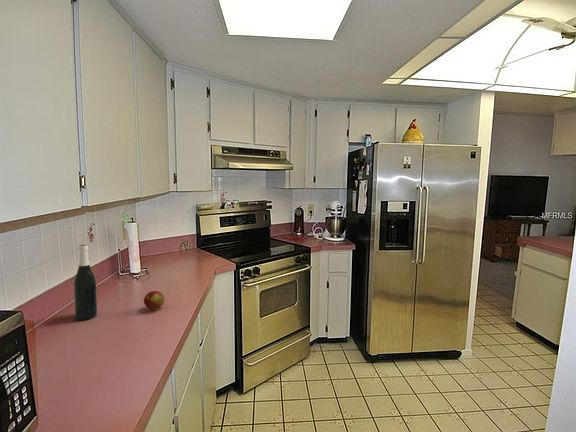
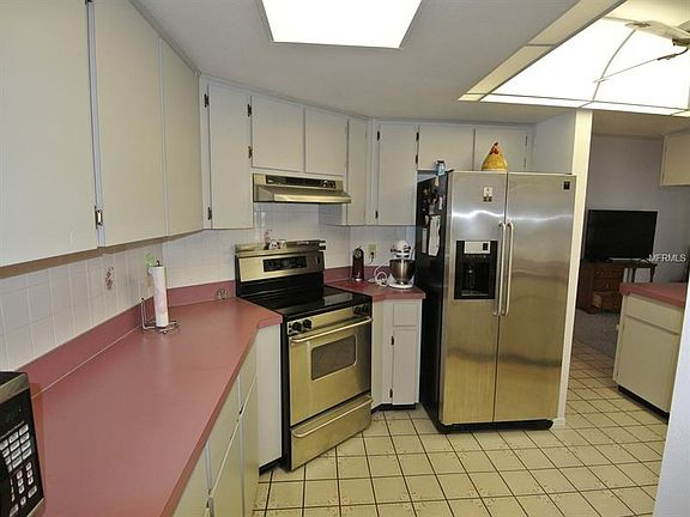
- apple (154, 300)
- wine bottle (84, 281)
